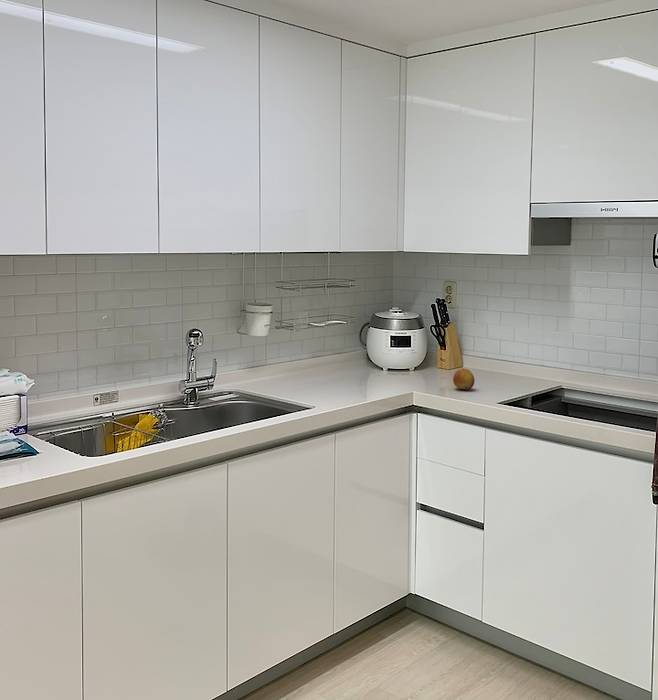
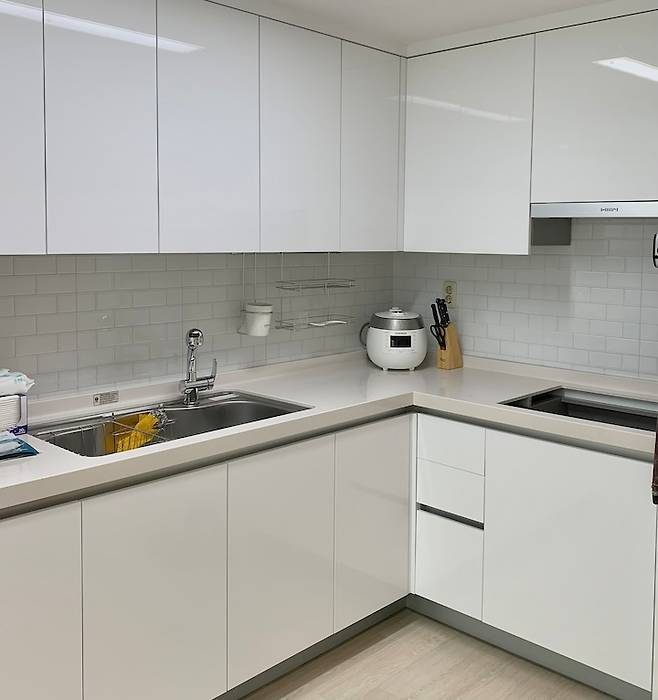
- fruit (463, 378)
